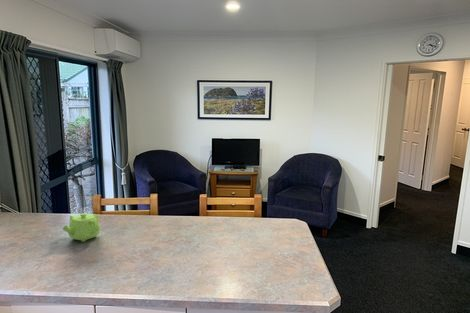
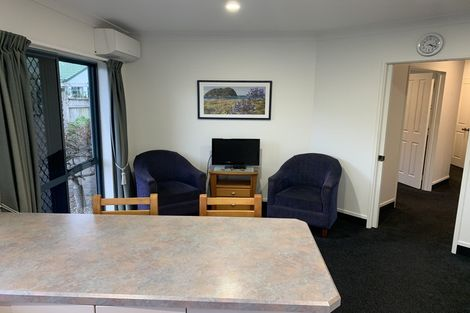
- teapot (81, 226)
